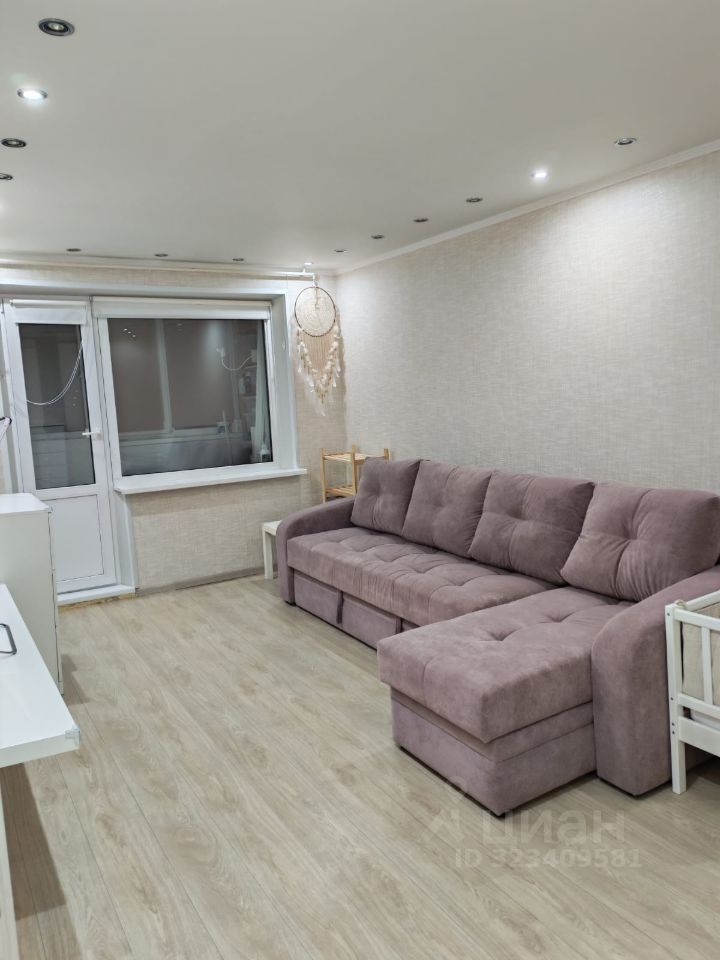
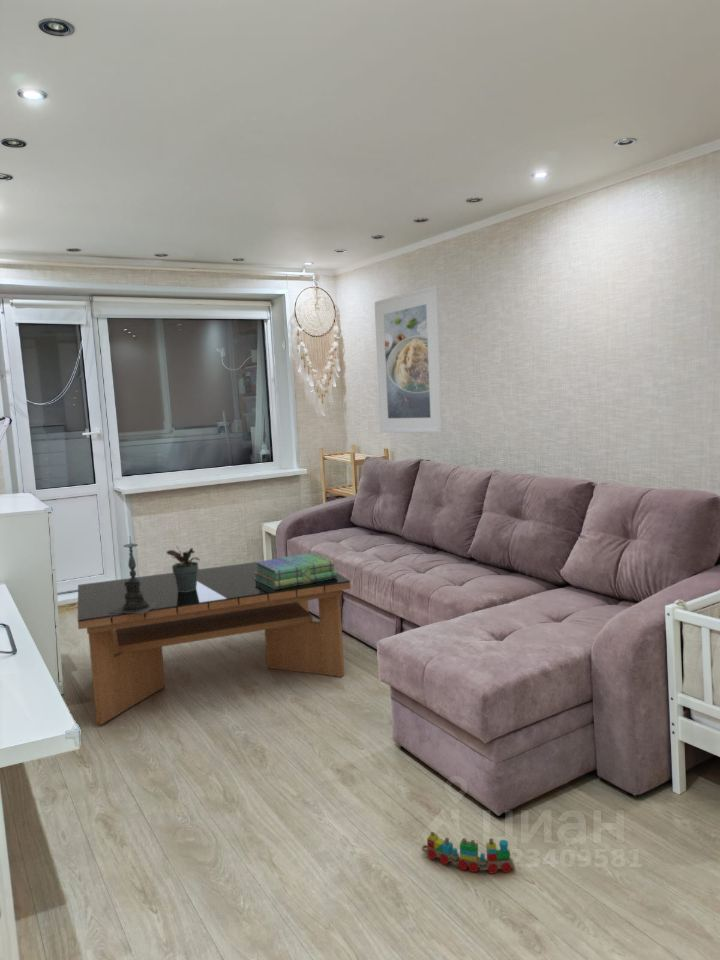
+ toy train (465, 848)
+ potted plant (181, 564)
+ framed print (406, 364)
+ candle holder (131, 570)
+ coffee table (214, 630)
+ stack of books (294, 569)
